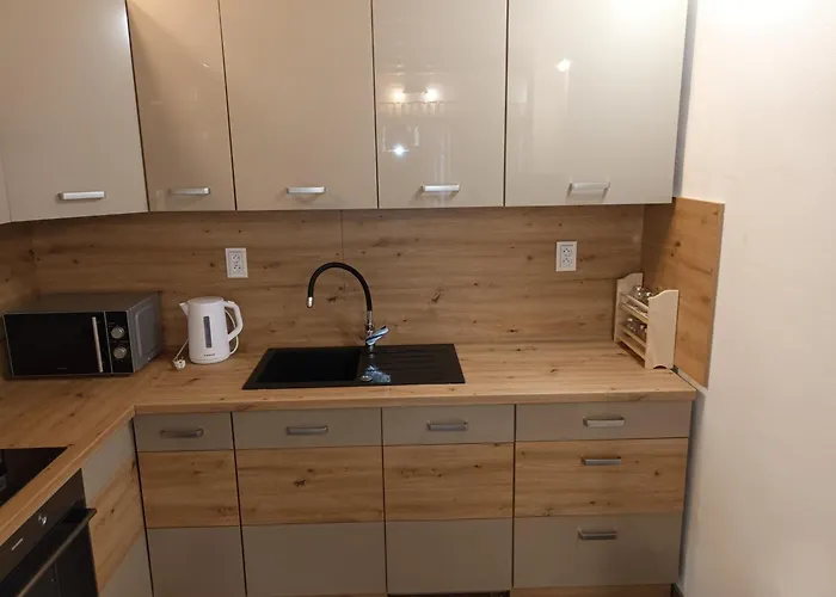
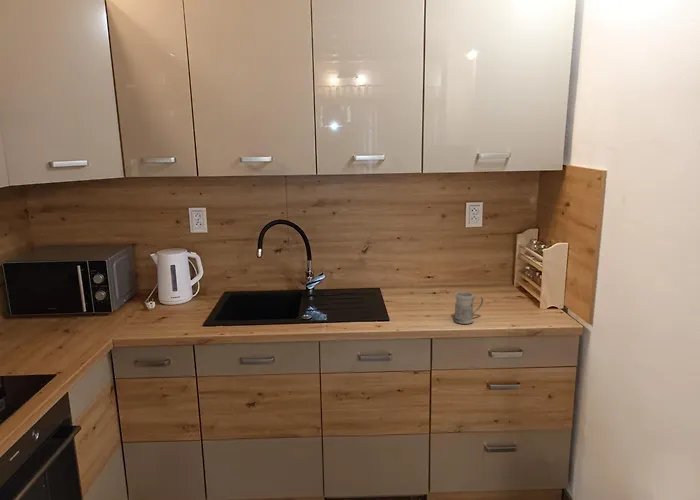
+ mug (469, 306)
